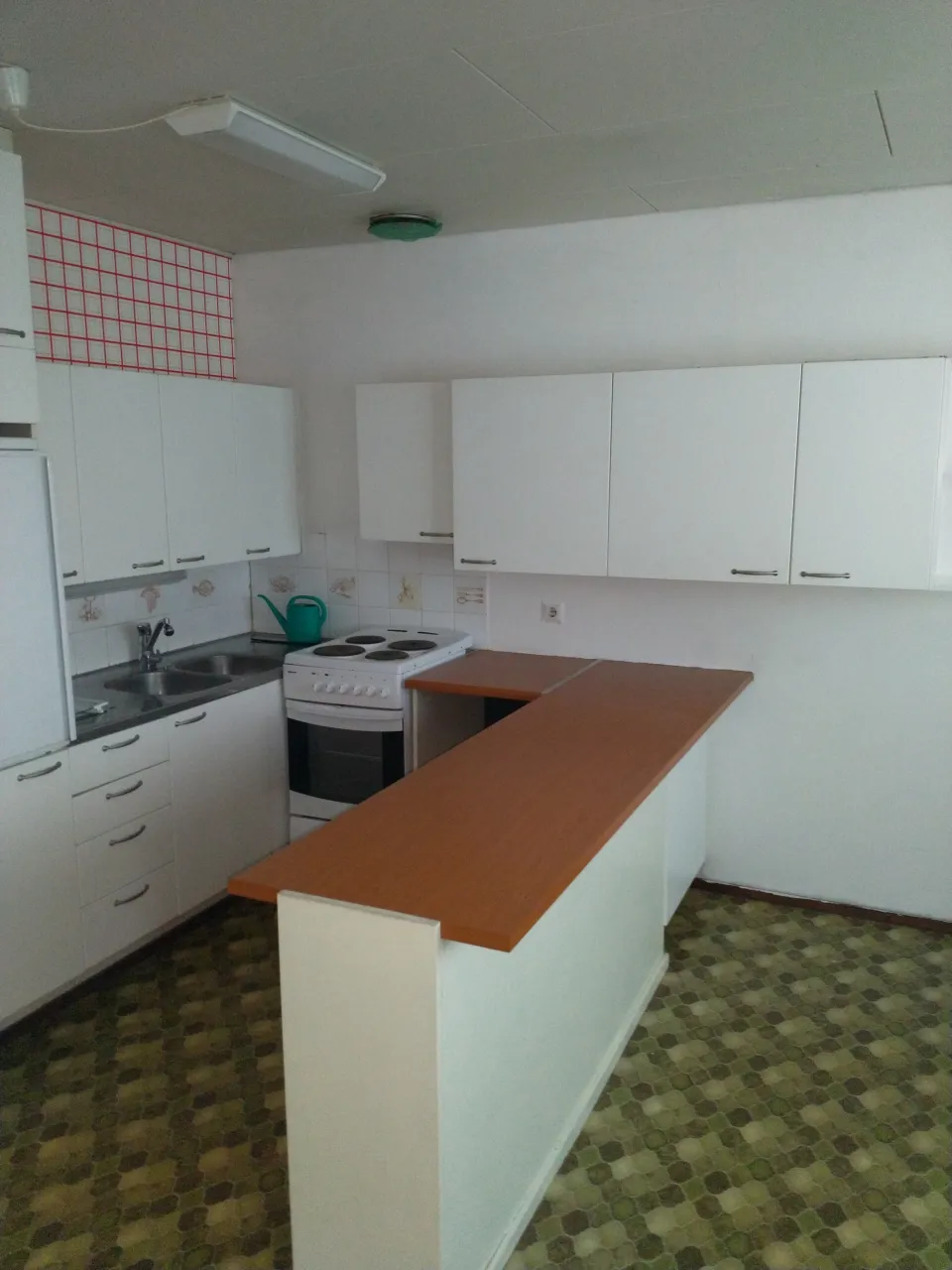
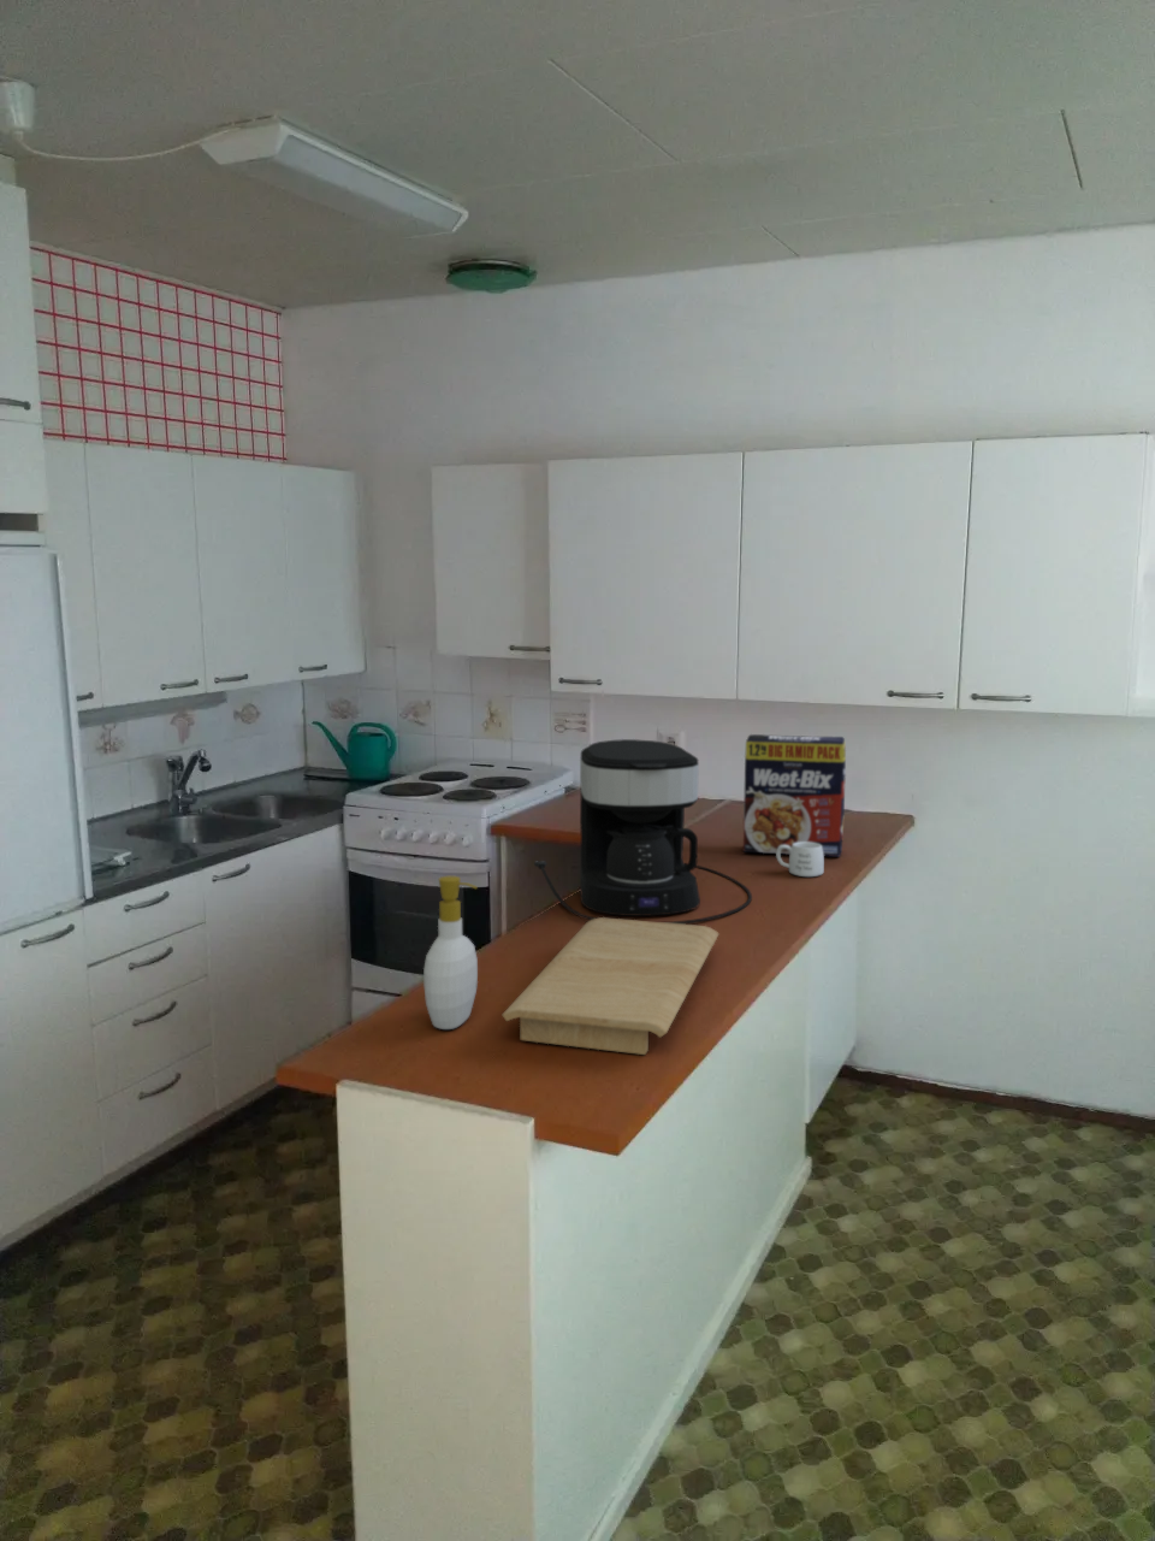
+ mug (798, 858)
+ coffee maker (647, 820)
+ soap bottle (453, 950)
+ cereal box (793, 794)
+ cutting board (621, 980)
